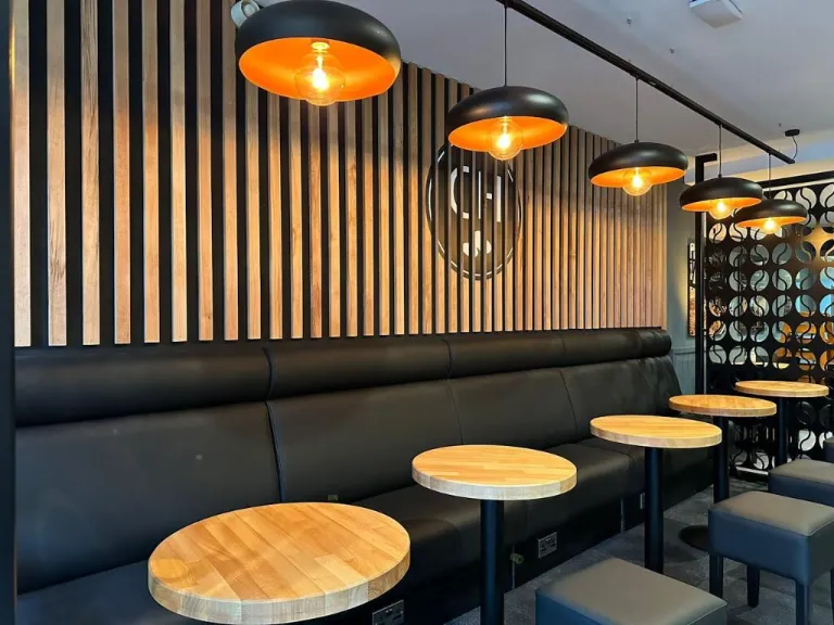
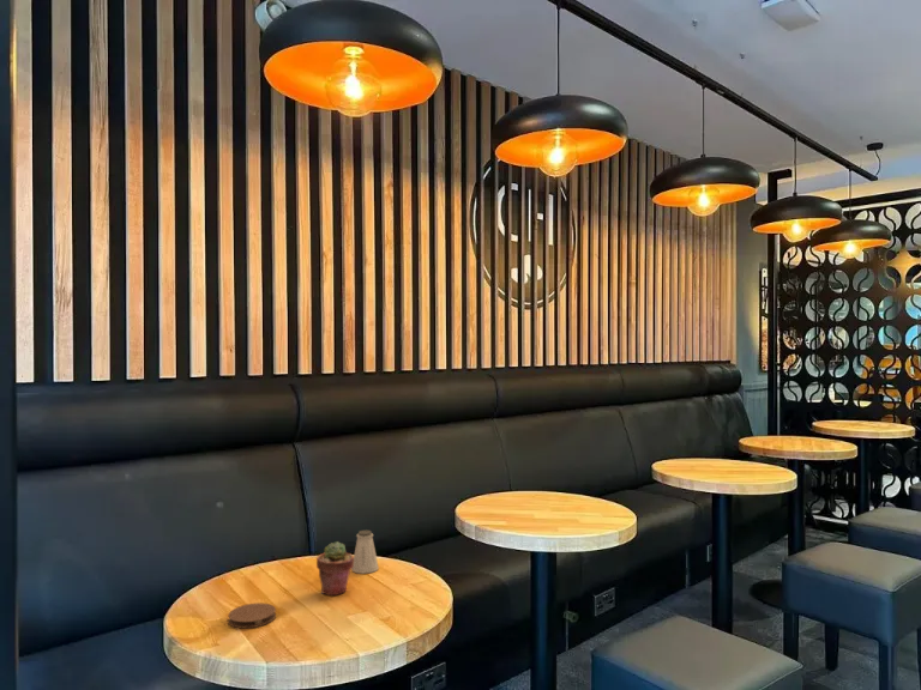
+ saltshaker (365, 550)
+ coaster (252, 615)
+ potted succulent (335, 567)
